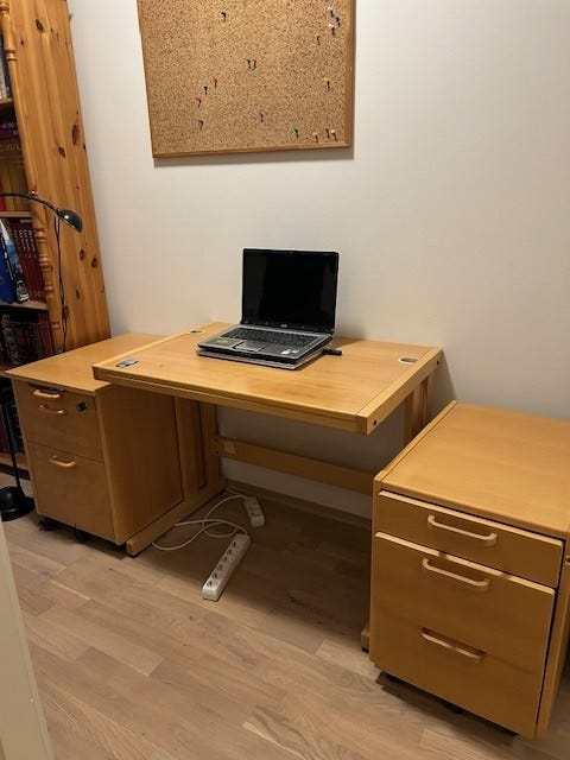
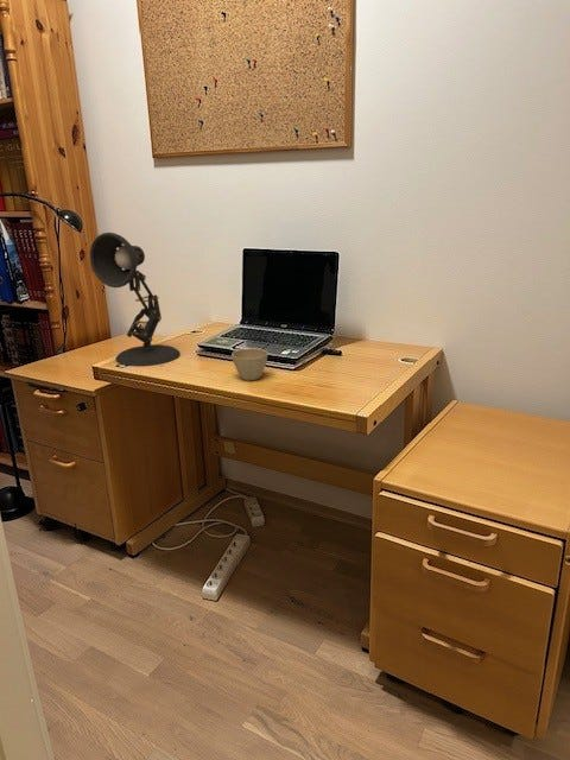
+ desk lamp (139, 294)
+ flower pot (249, 365)
